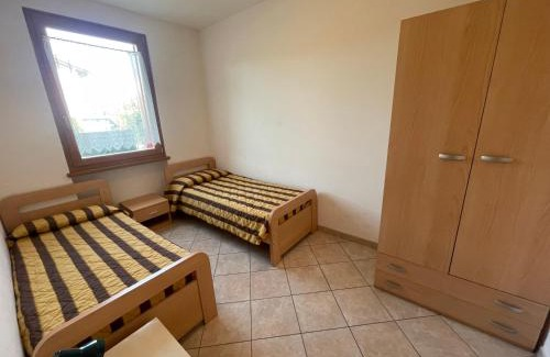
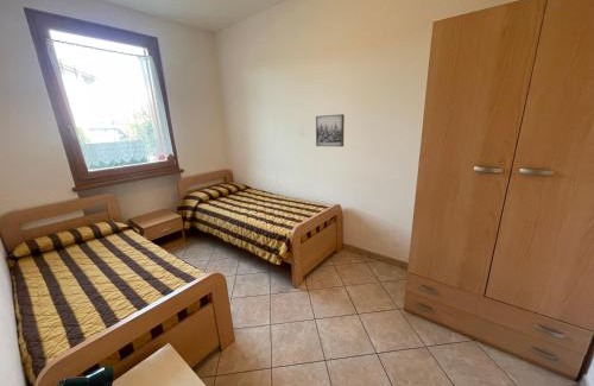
+ wall art (329, 131)
